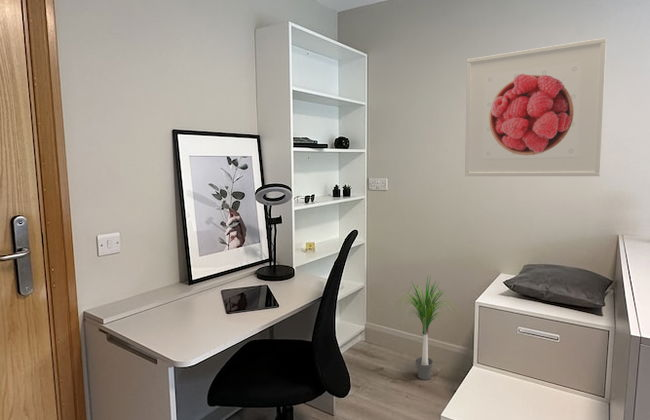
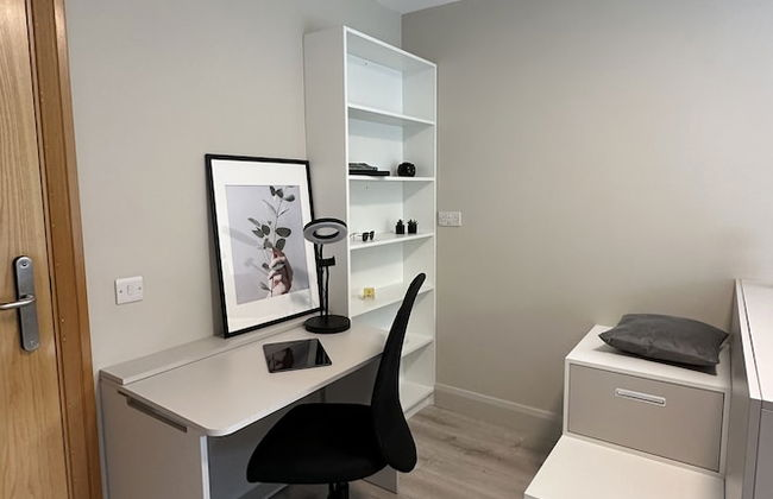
- potted plant (425, 324)
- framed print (529, 113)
